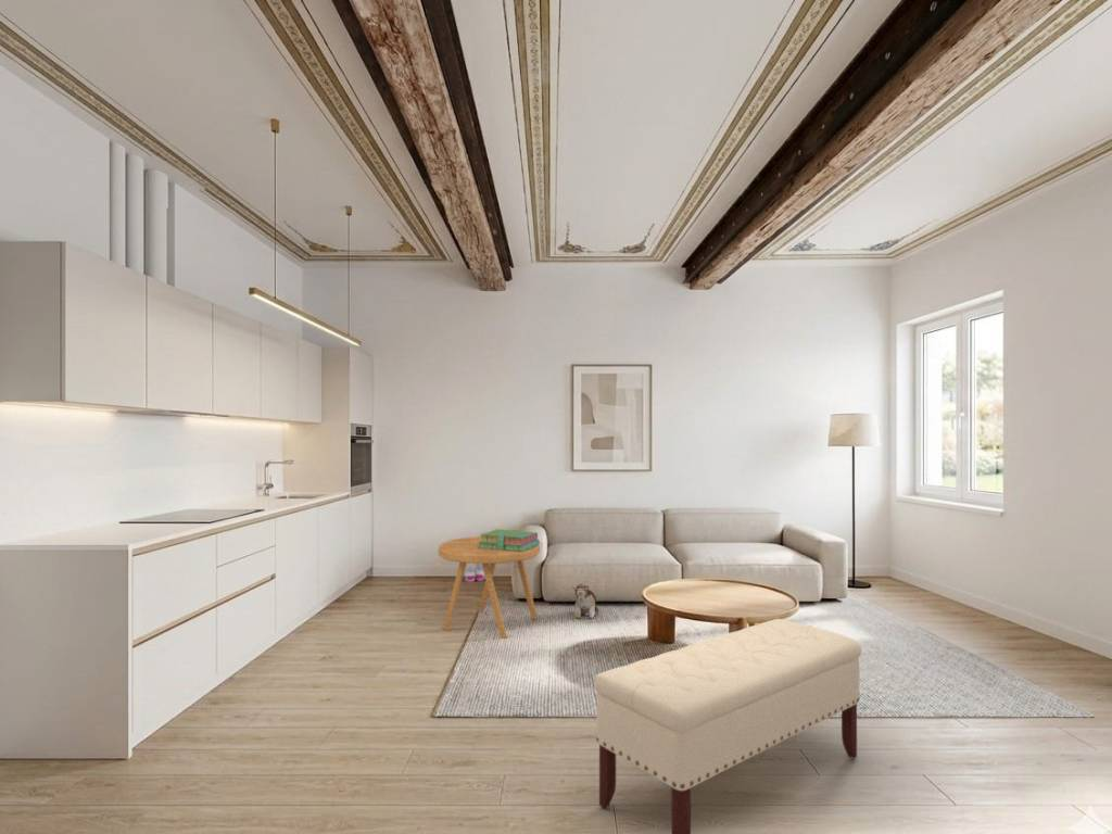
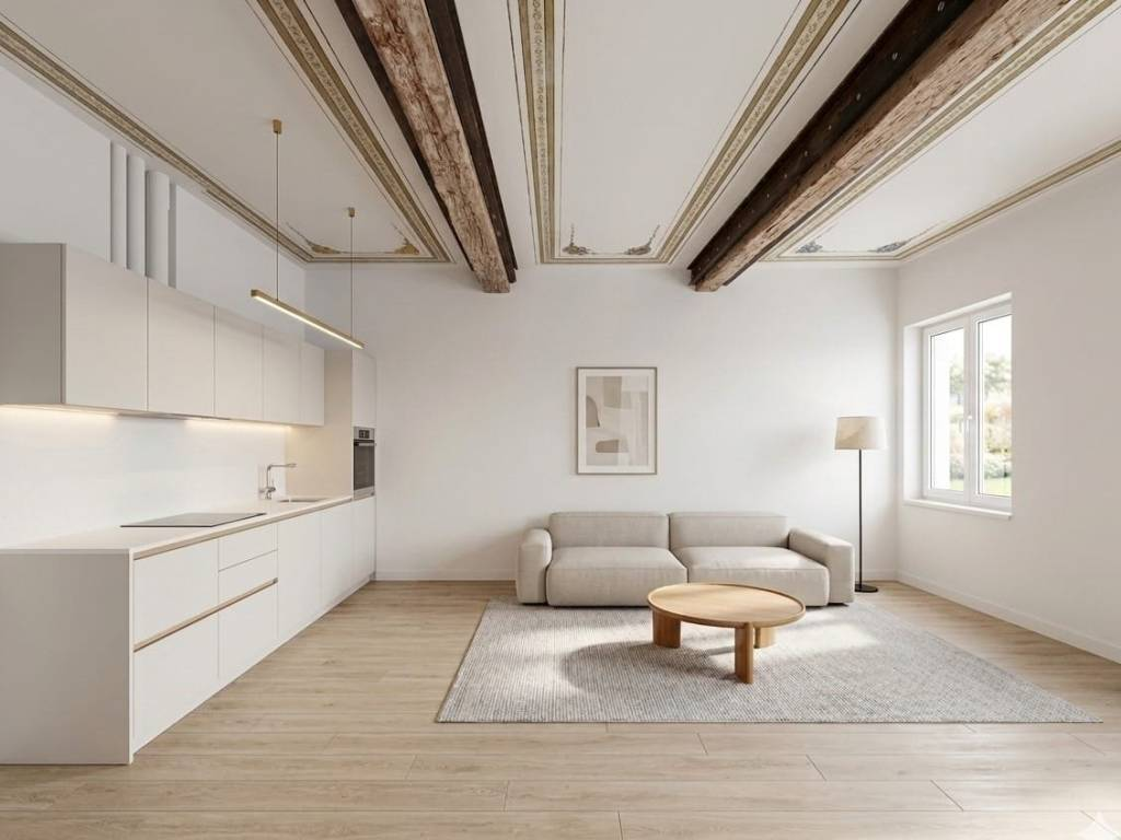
- bench (736, 716)
- boots (473, 567)
- plush toy (586, 596)
- stack of books (508, 539)
- side table (489, 584)
